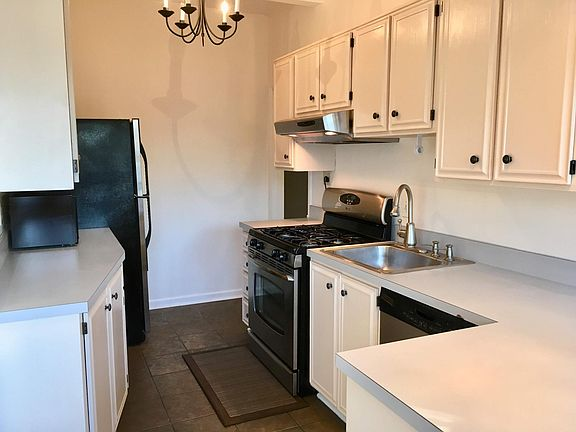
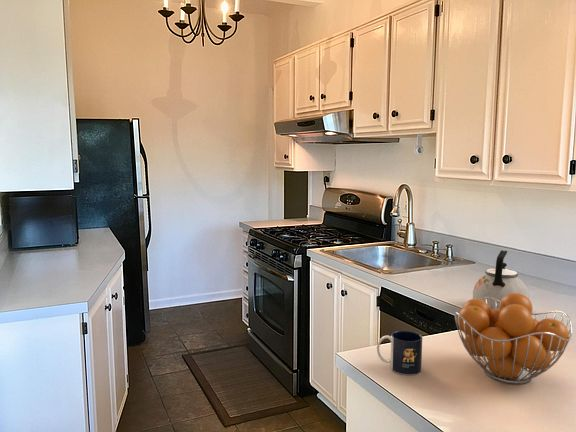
+ mug (399, 351)
+ kettle (501, 280)
+ fruit basket (509, 336)
